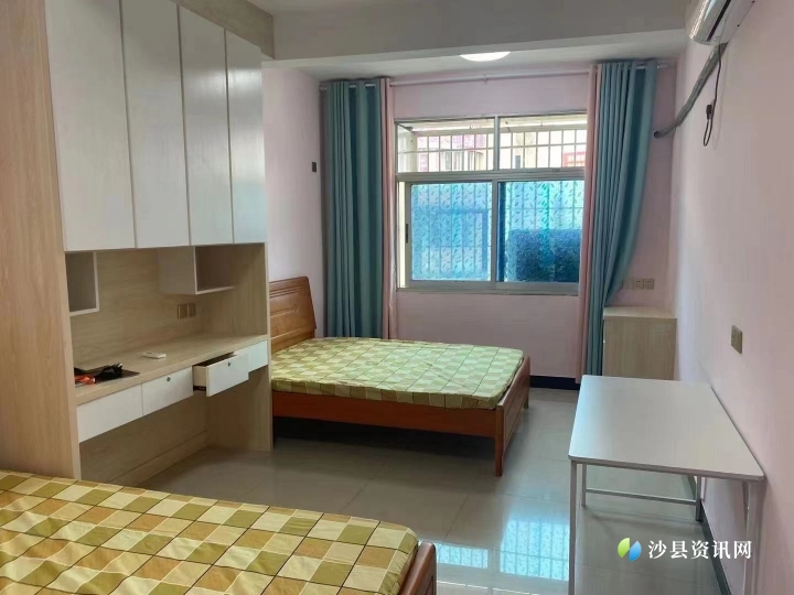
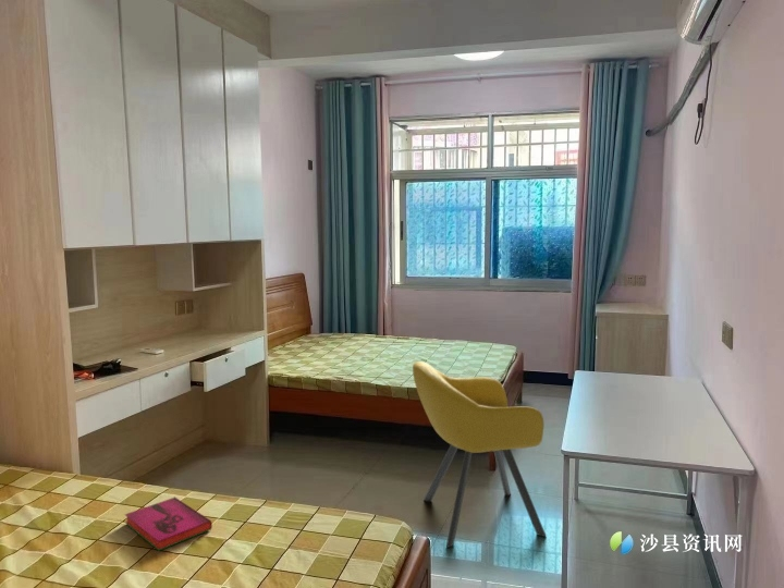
+ chair (471, 440)
+ hardback book (168, 522)
